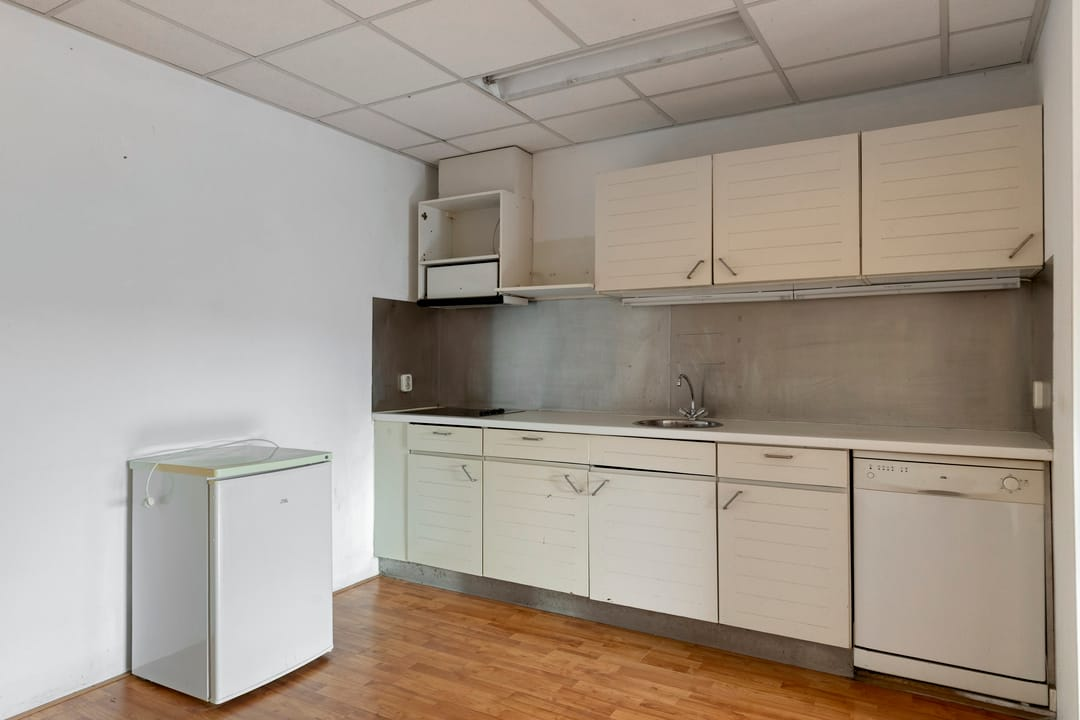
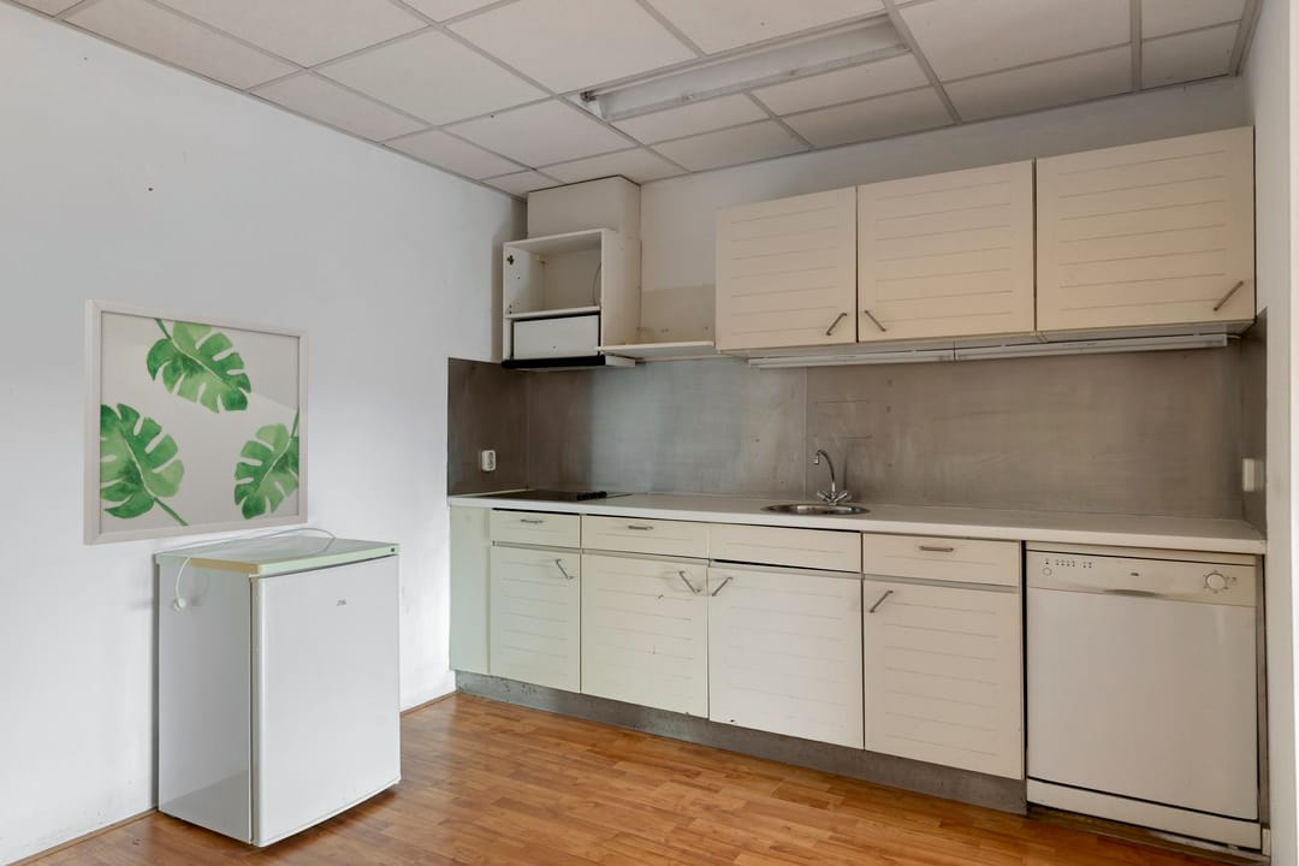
+ wall art (208, 423)
